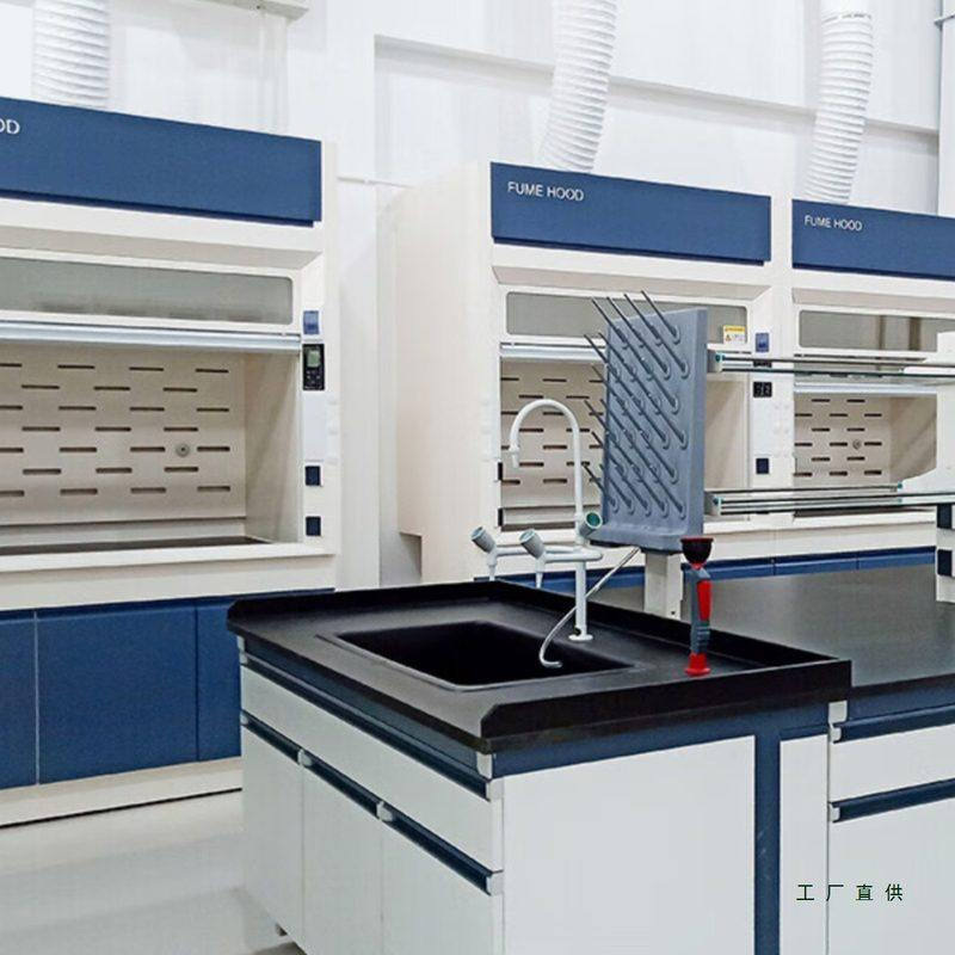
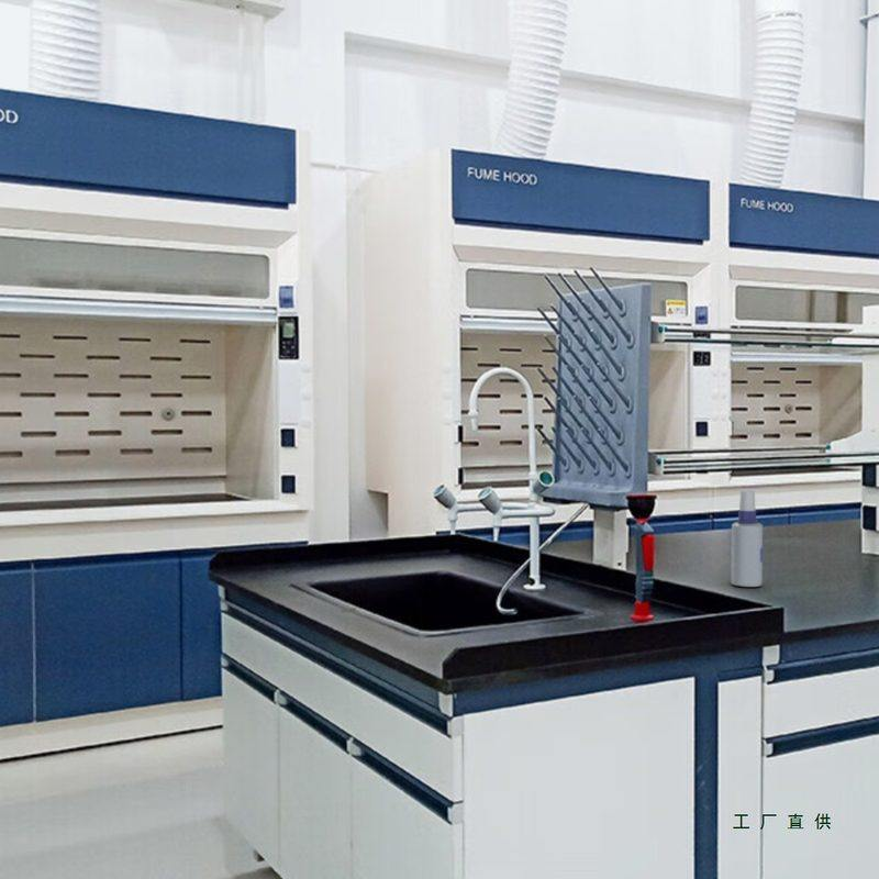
+ spray bottle (746, 537)
